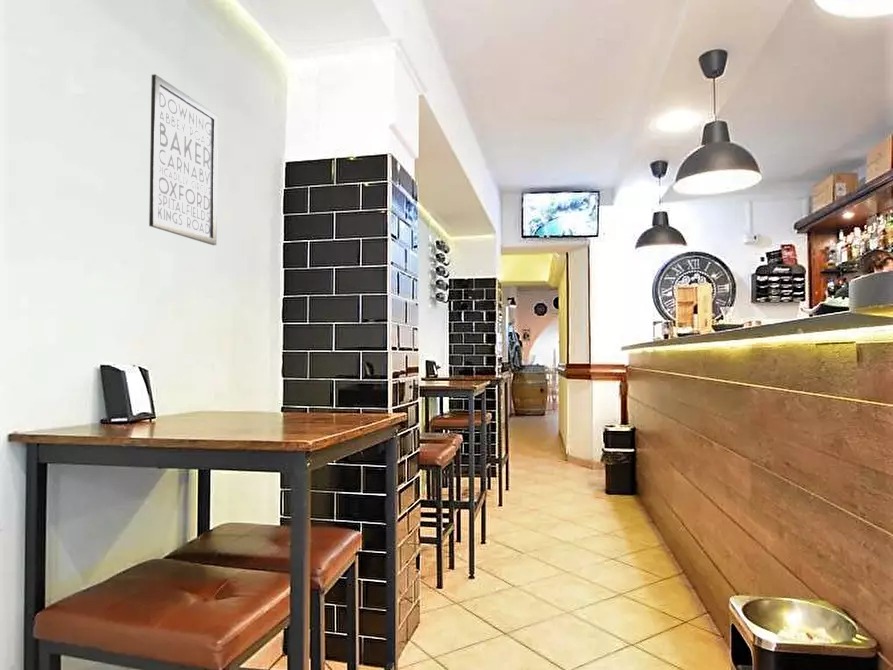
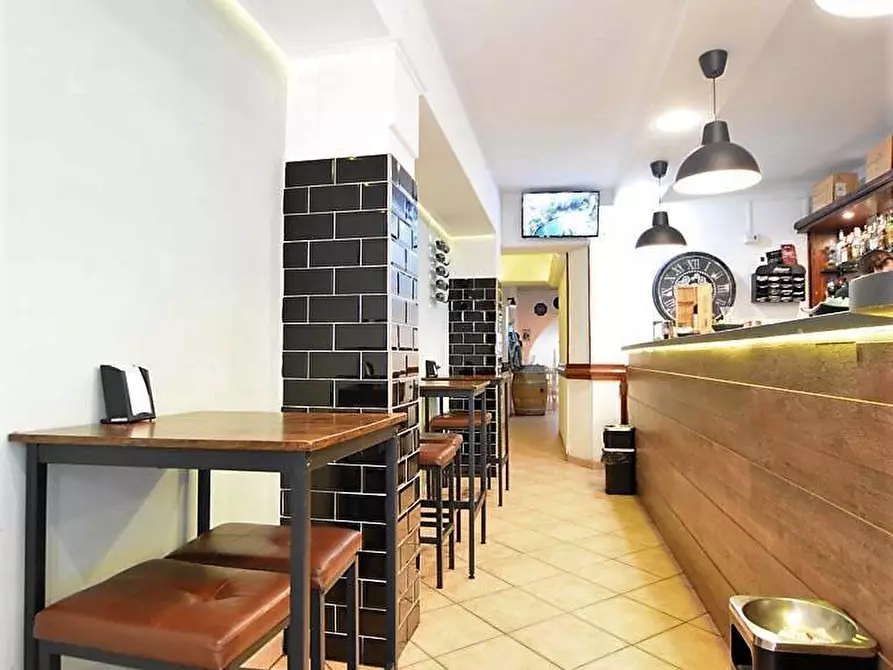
- wall art (186, 166)
